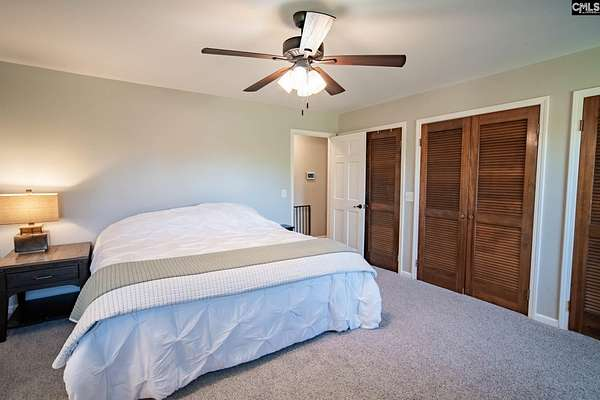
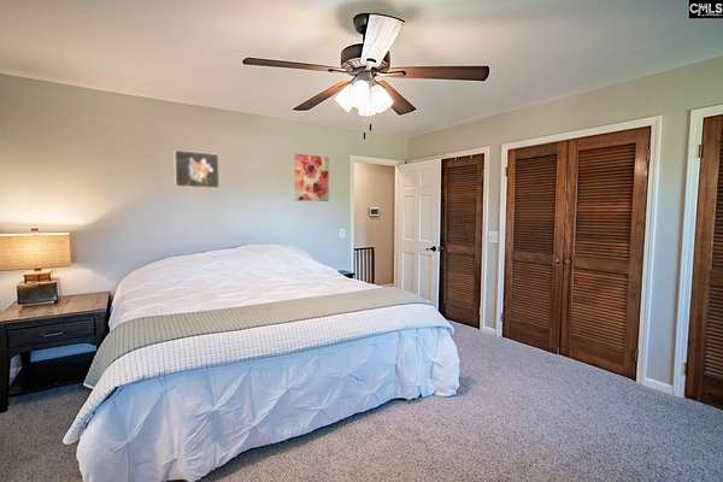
+ wall art (312, 178)
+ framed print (196, 170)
